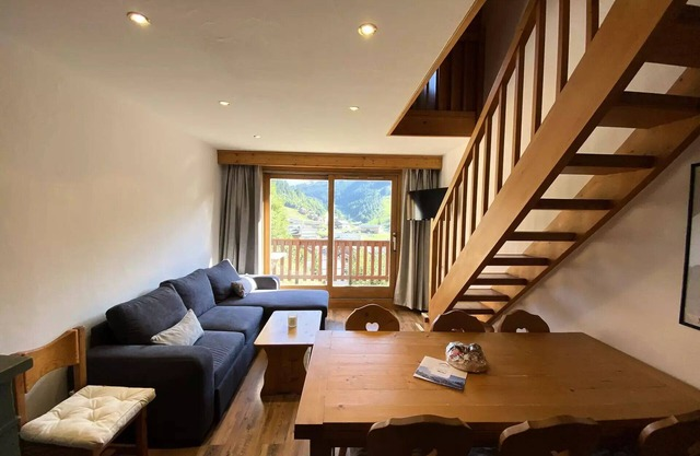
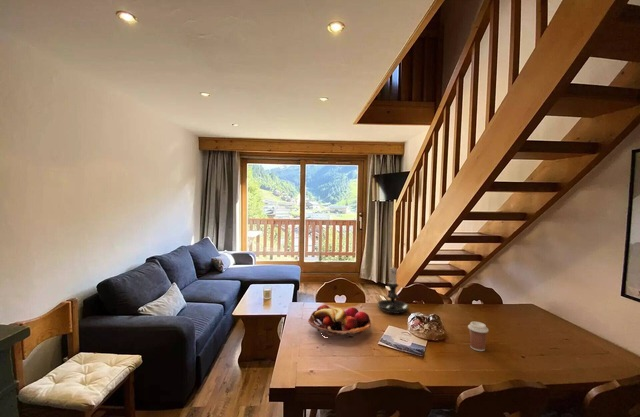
+ fruit basket (339, 319)
+ coffee cup (477, 336)
+ candle holder (393, 287)
